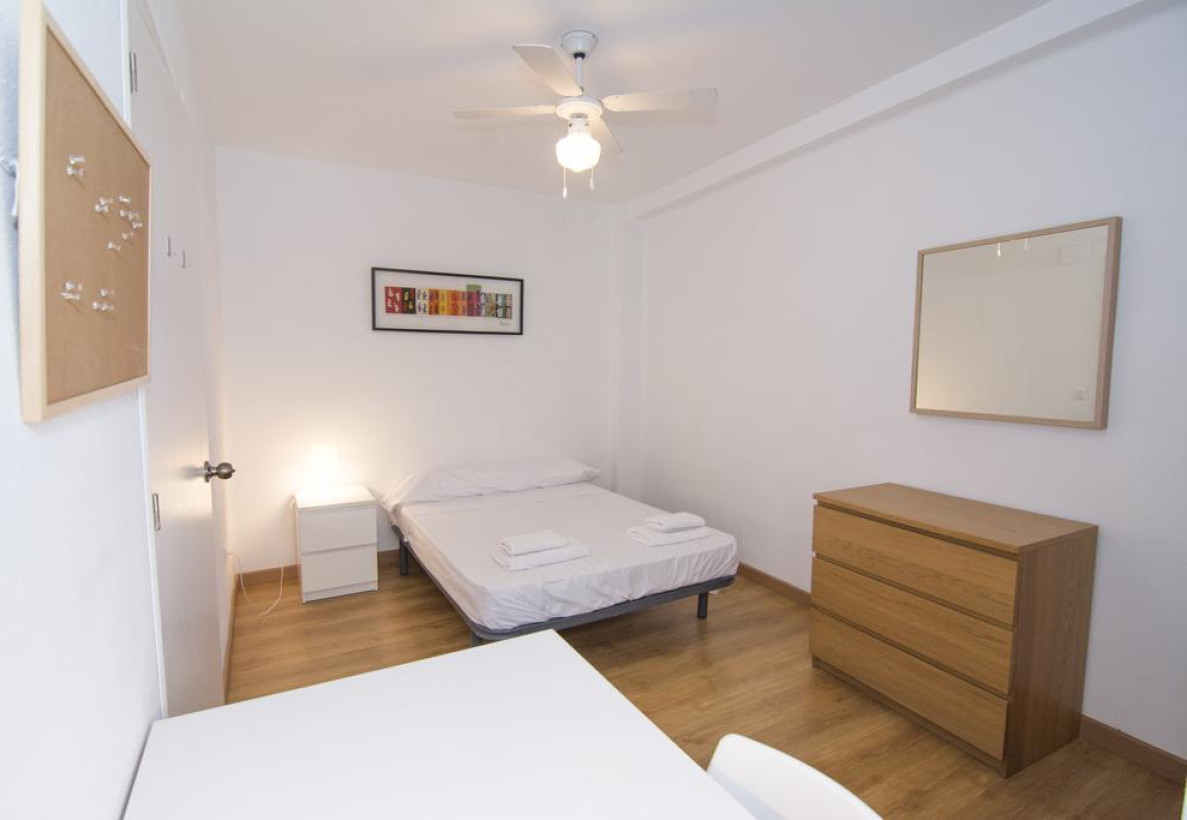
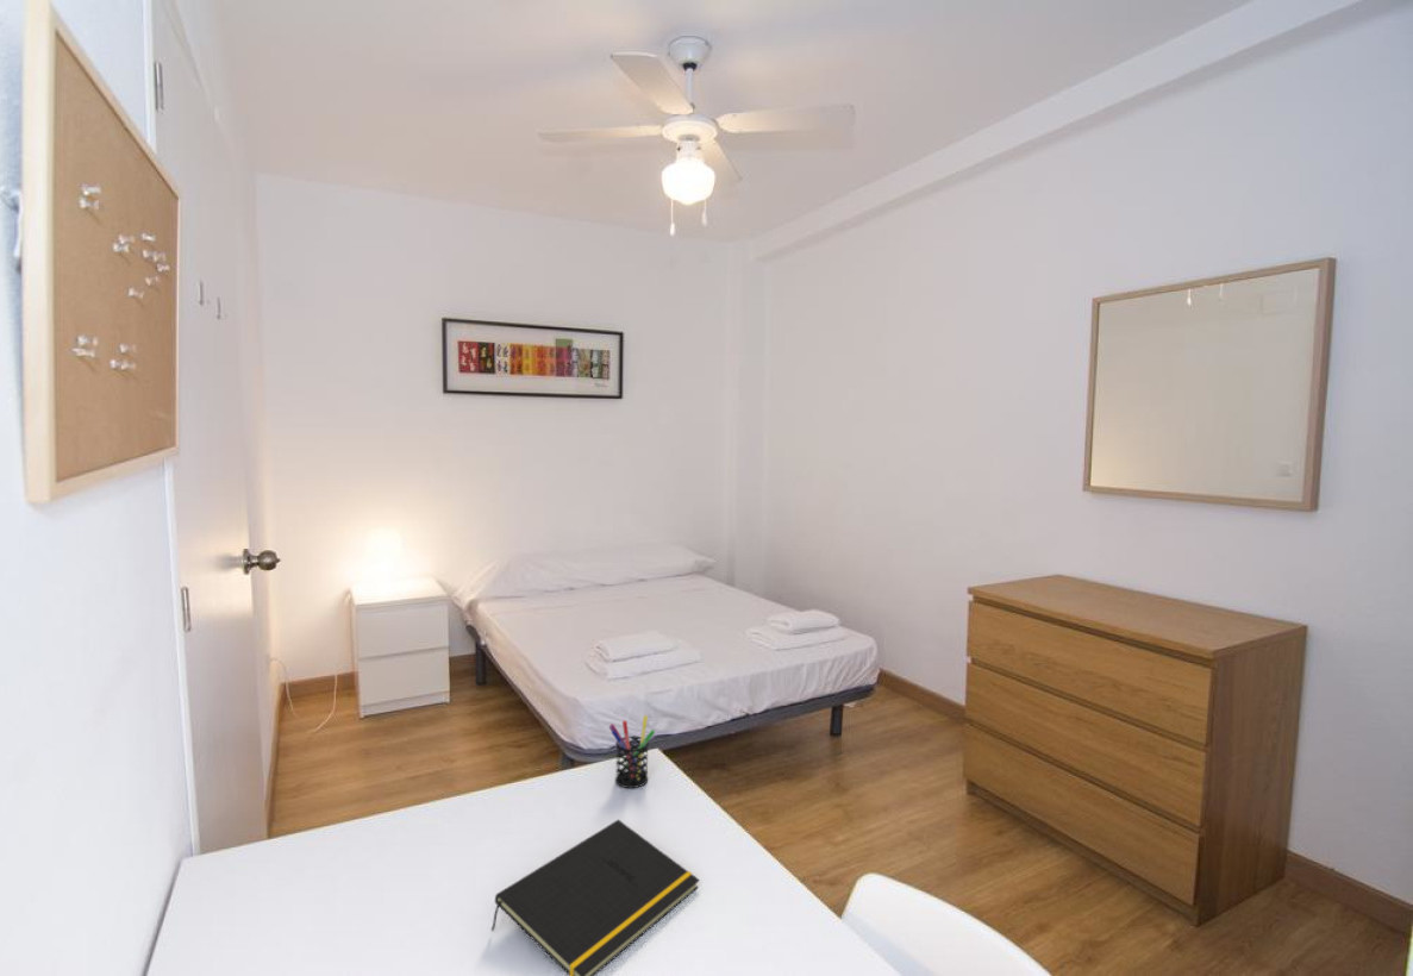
+ notepad (601, 890)
+ pen holder (634, 750)
